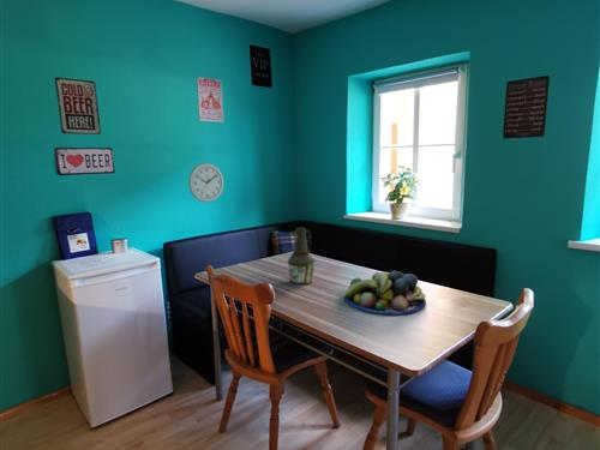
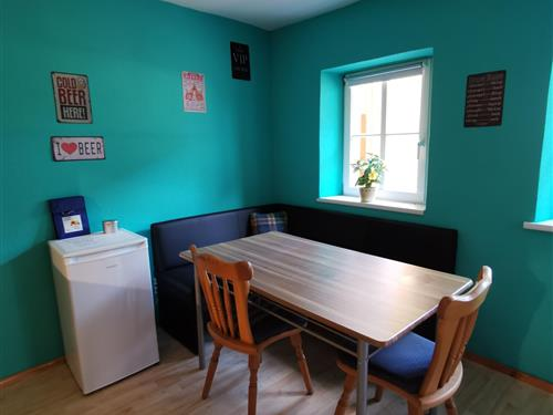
- wall clock (206, 182)
- fruit bowl (384, 286)
- bottle (300, 254)
